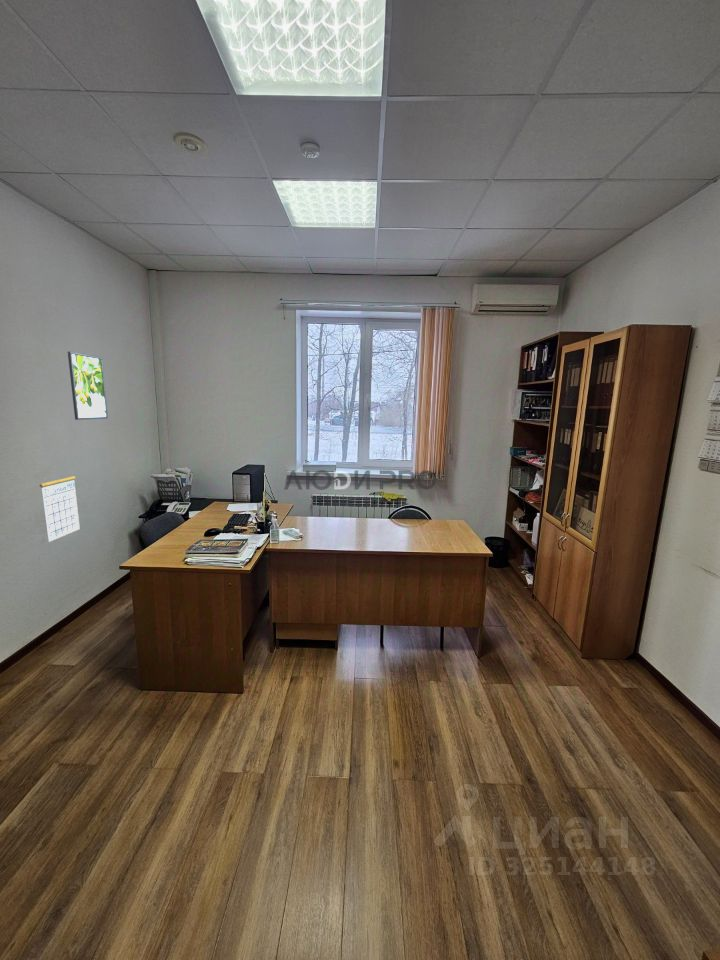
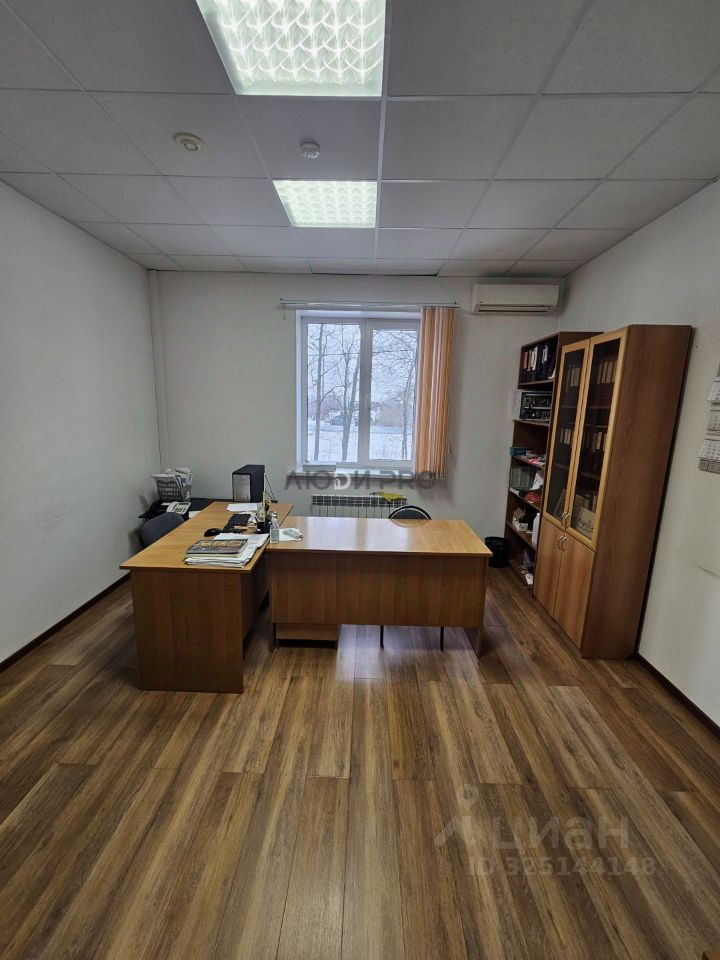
- calendar (60, 501)
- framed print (89, 387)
